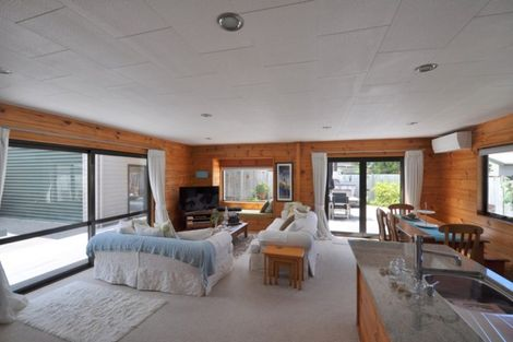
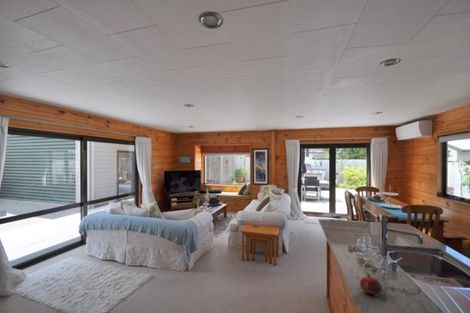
+ fruit (370, 283)
